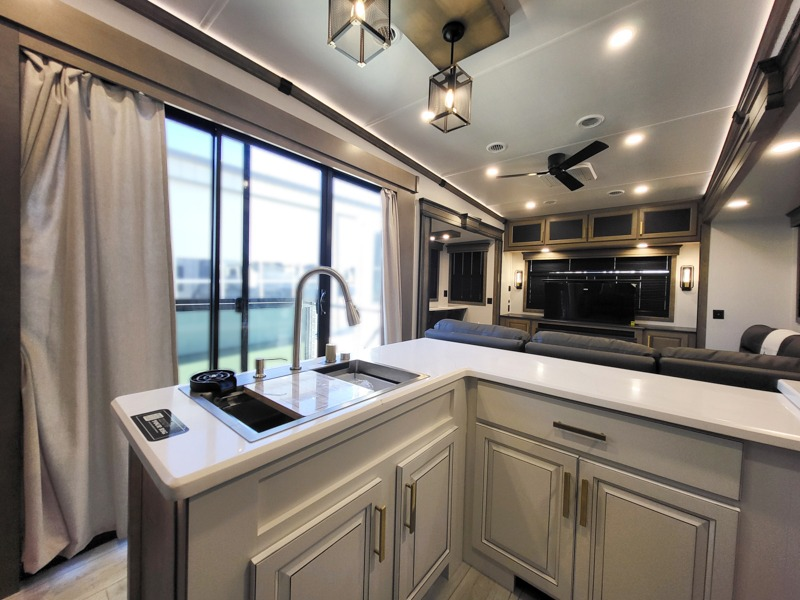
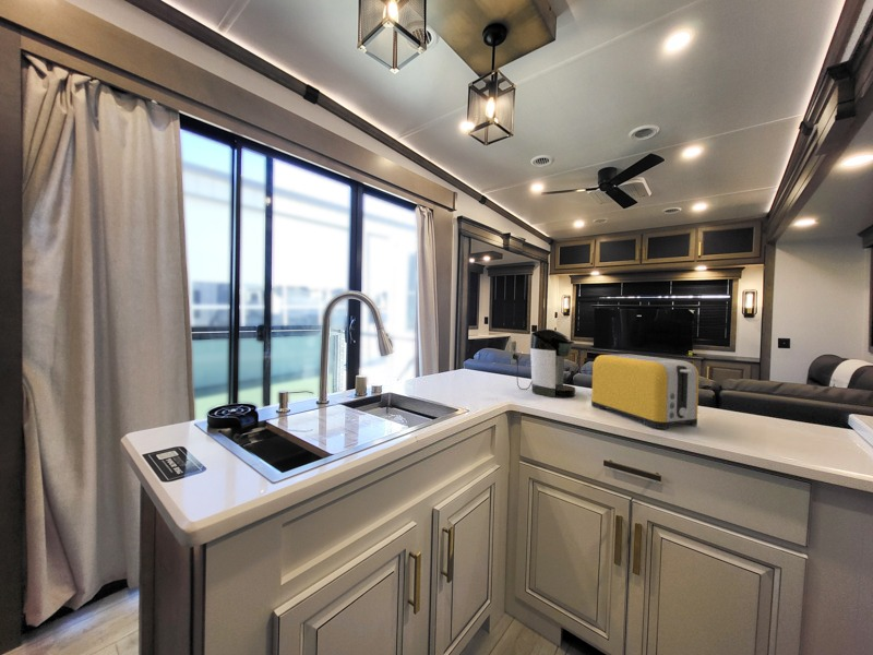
+ coffee maker (547, 361)
+ toaster (643, 386)
